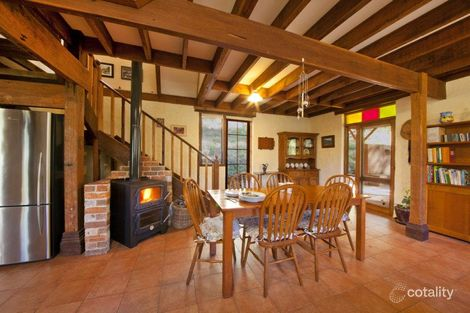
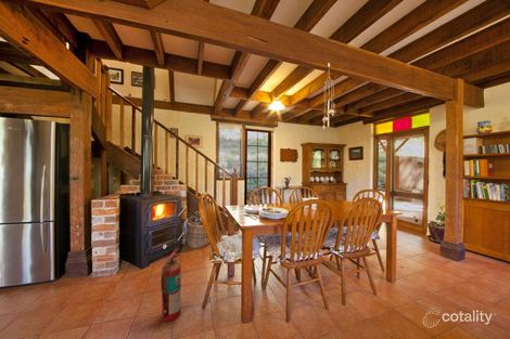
+ fire extinguisher (170, 284)
